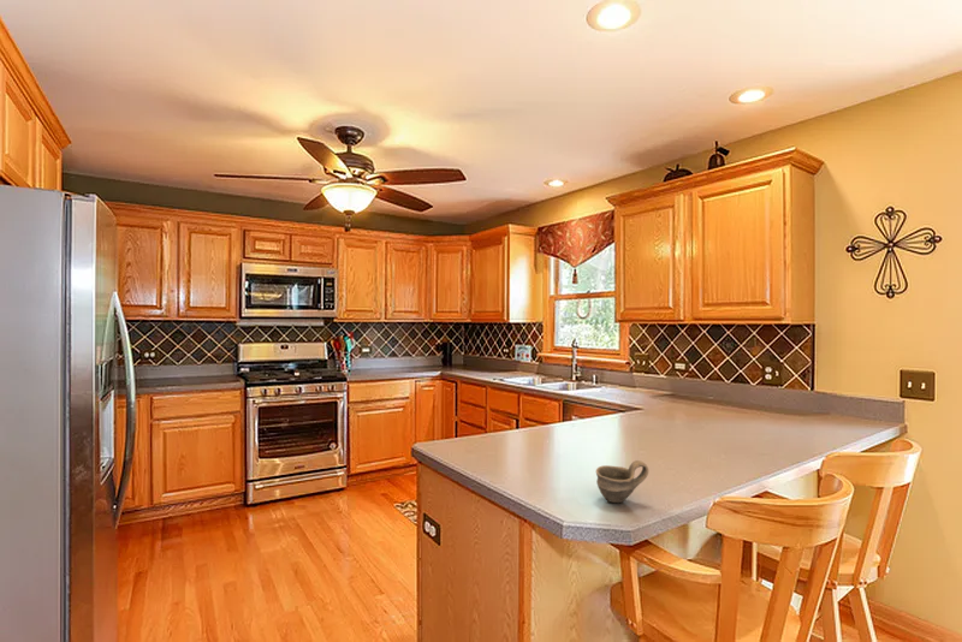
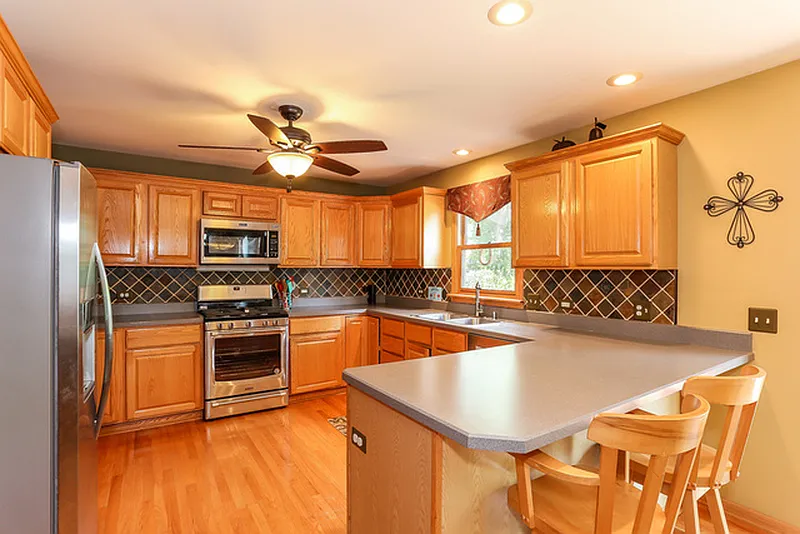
- cup (619, 481)
